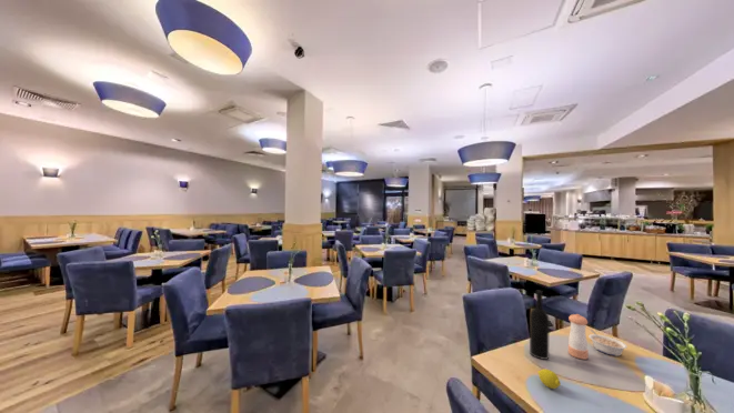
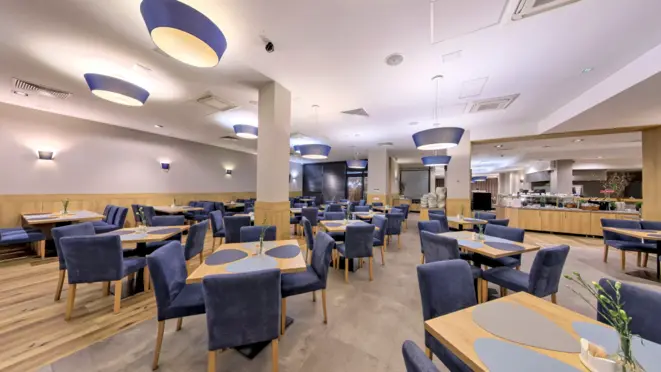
- pepper shaker (577, 334)
- wine bottle (539, 322)
- legume (605, 344)
- lemon (547, 377)
